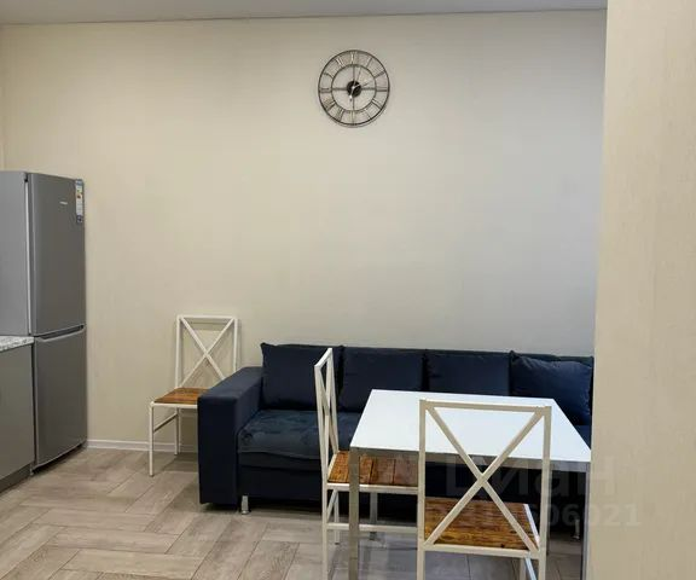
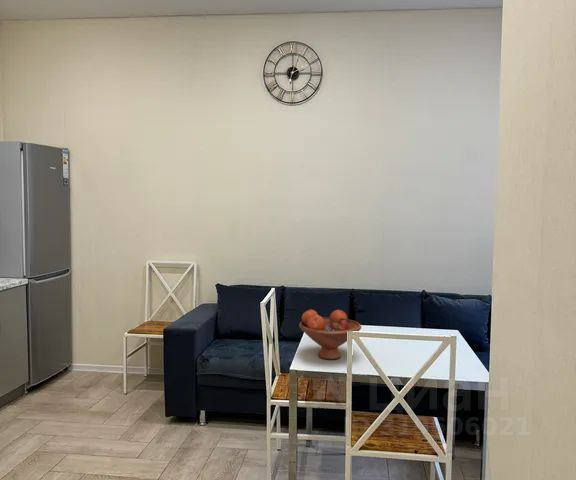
+ fruit bowl (329, 334)
